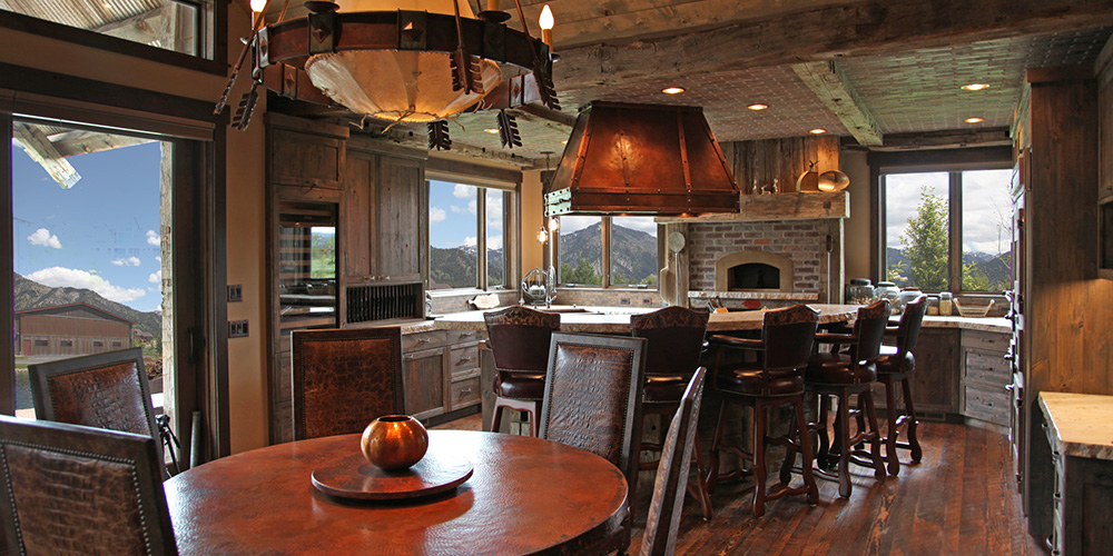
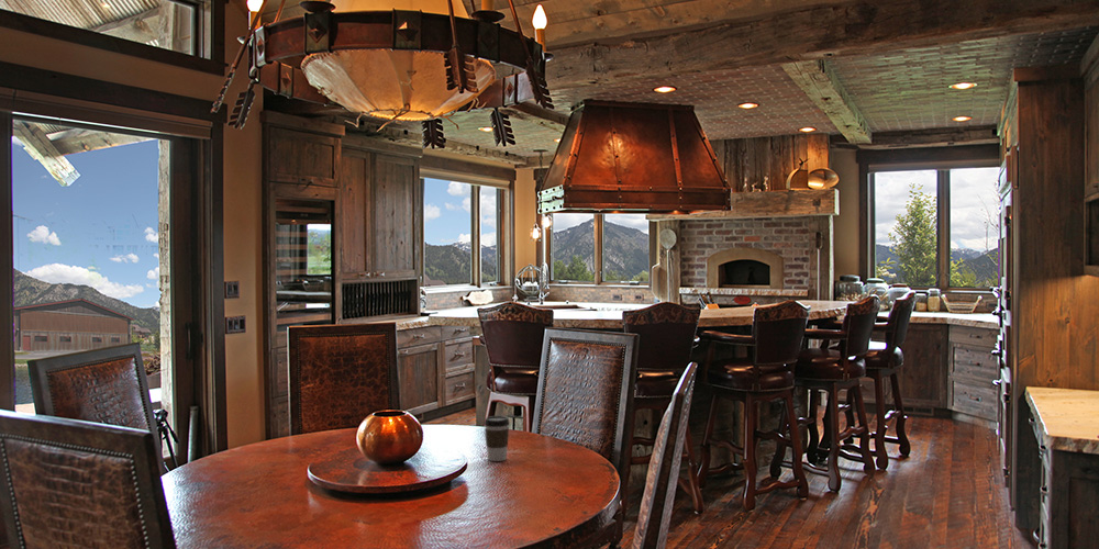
+ coffee cup (497, 438)
